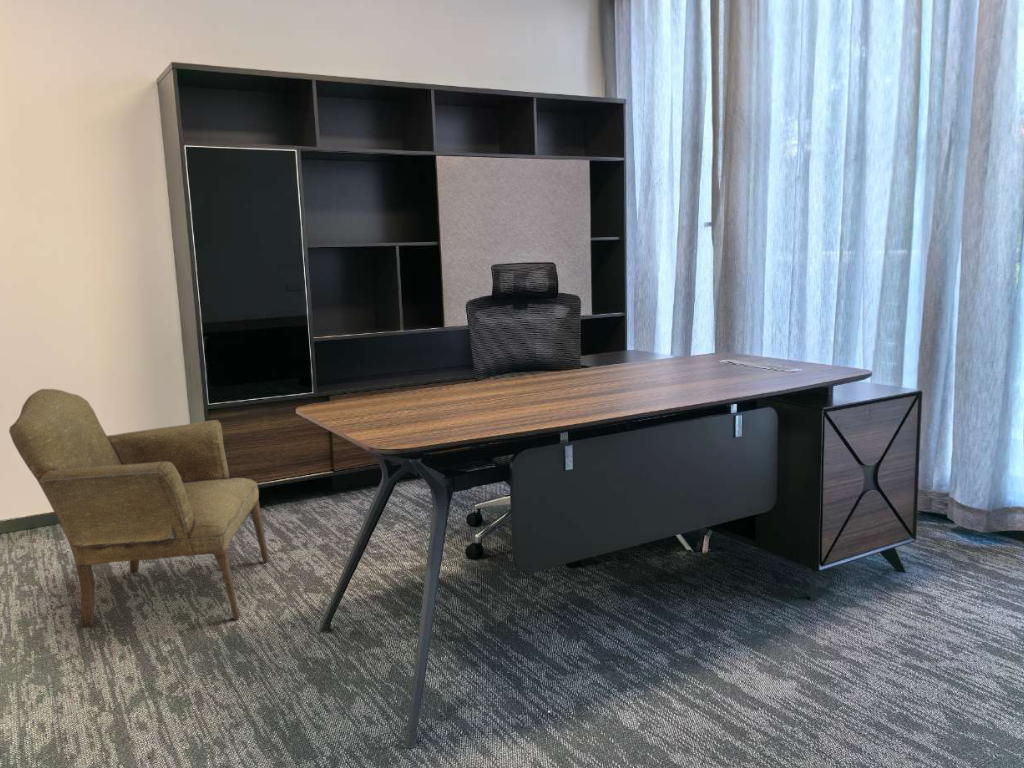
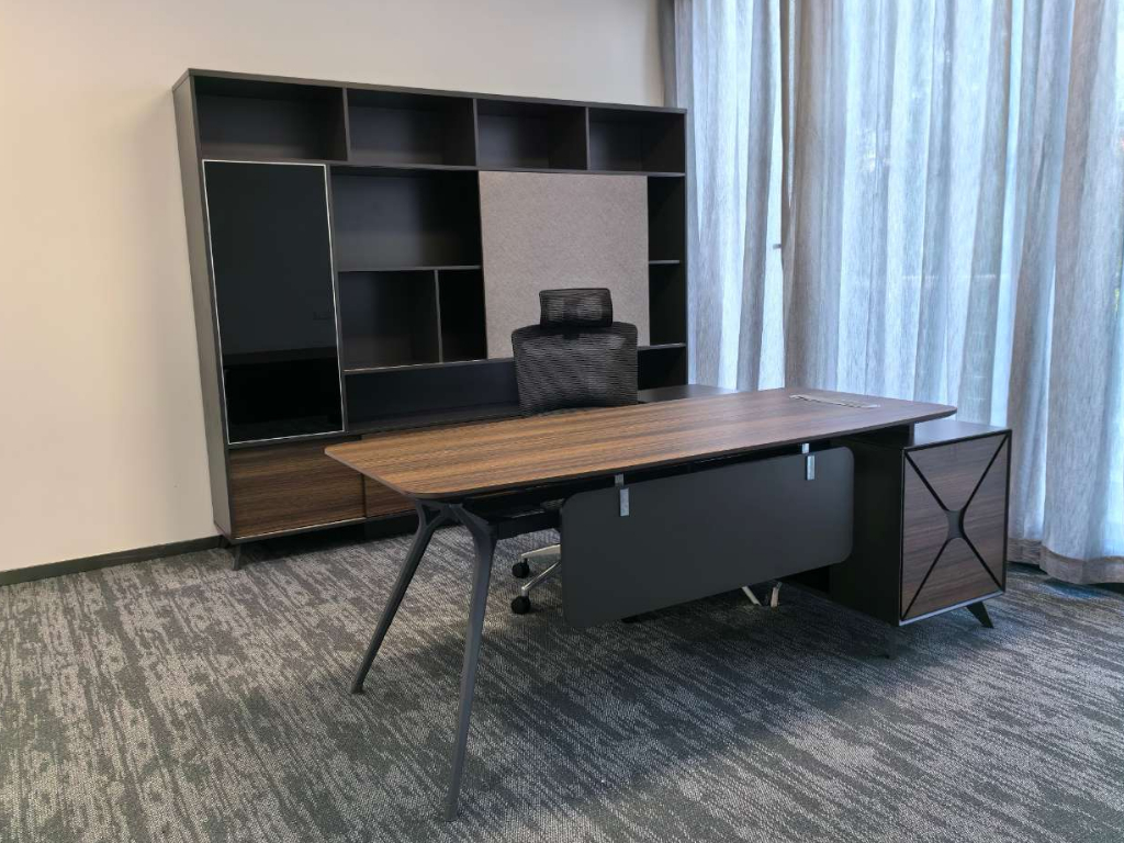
- armchair (142, 494)
